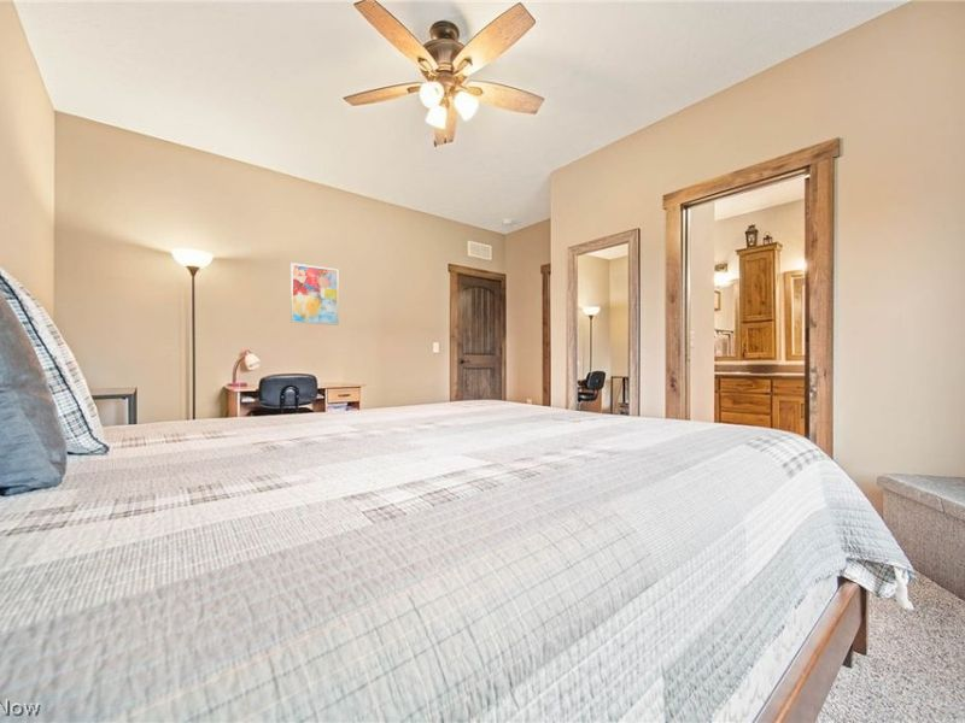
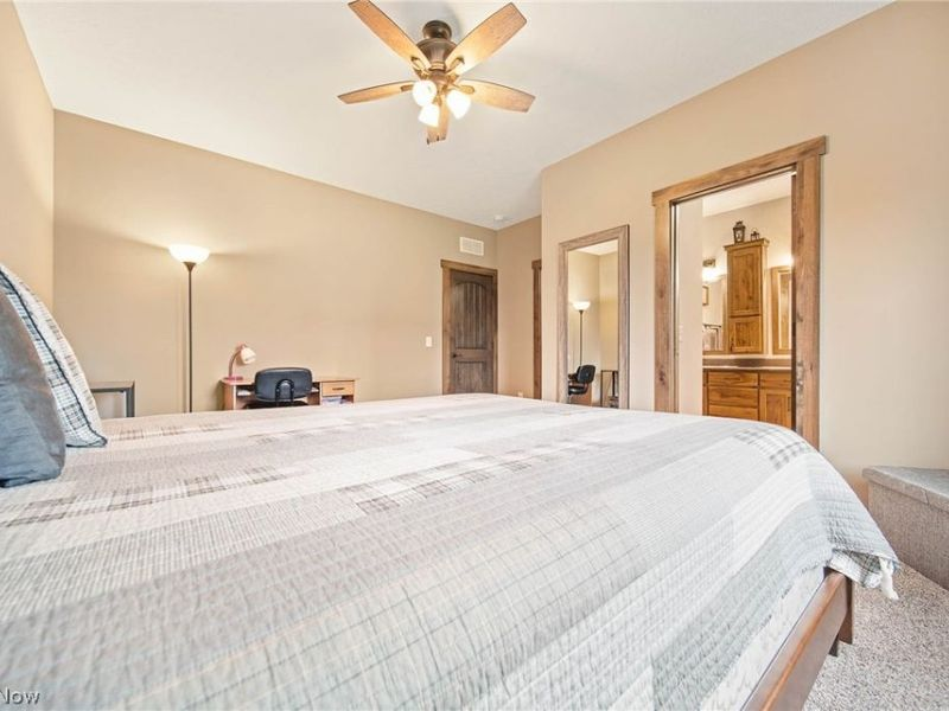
- wall art (315, 294)
